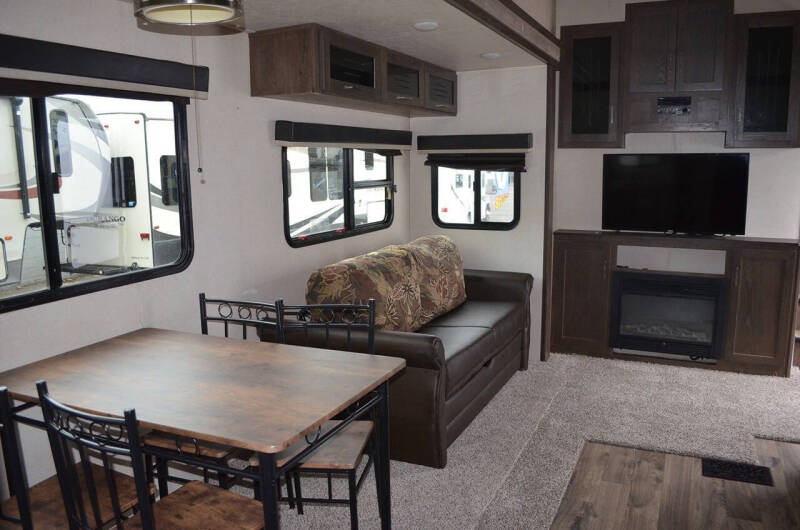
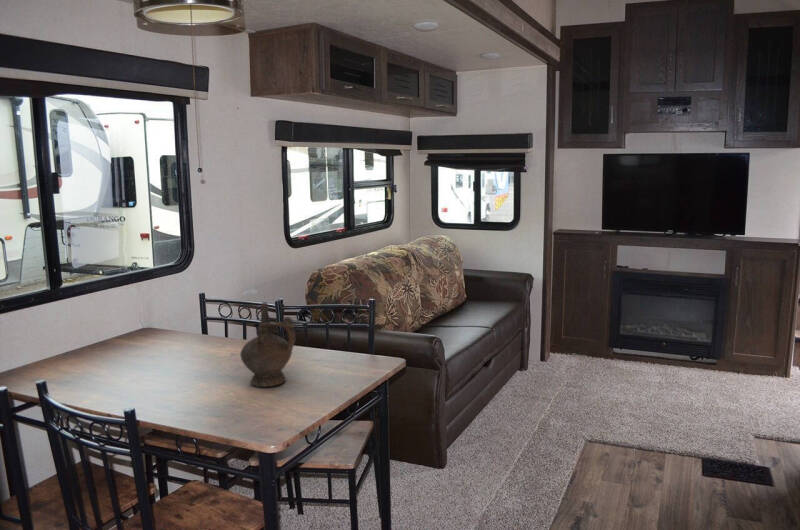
+ ceremonial vessel (268, 342)
